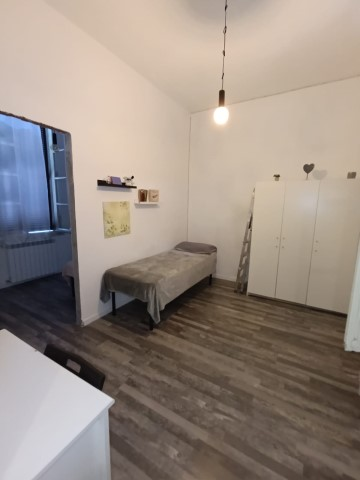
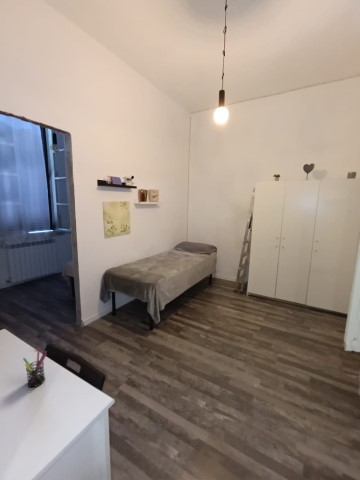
+ pen holder (34, 368)
